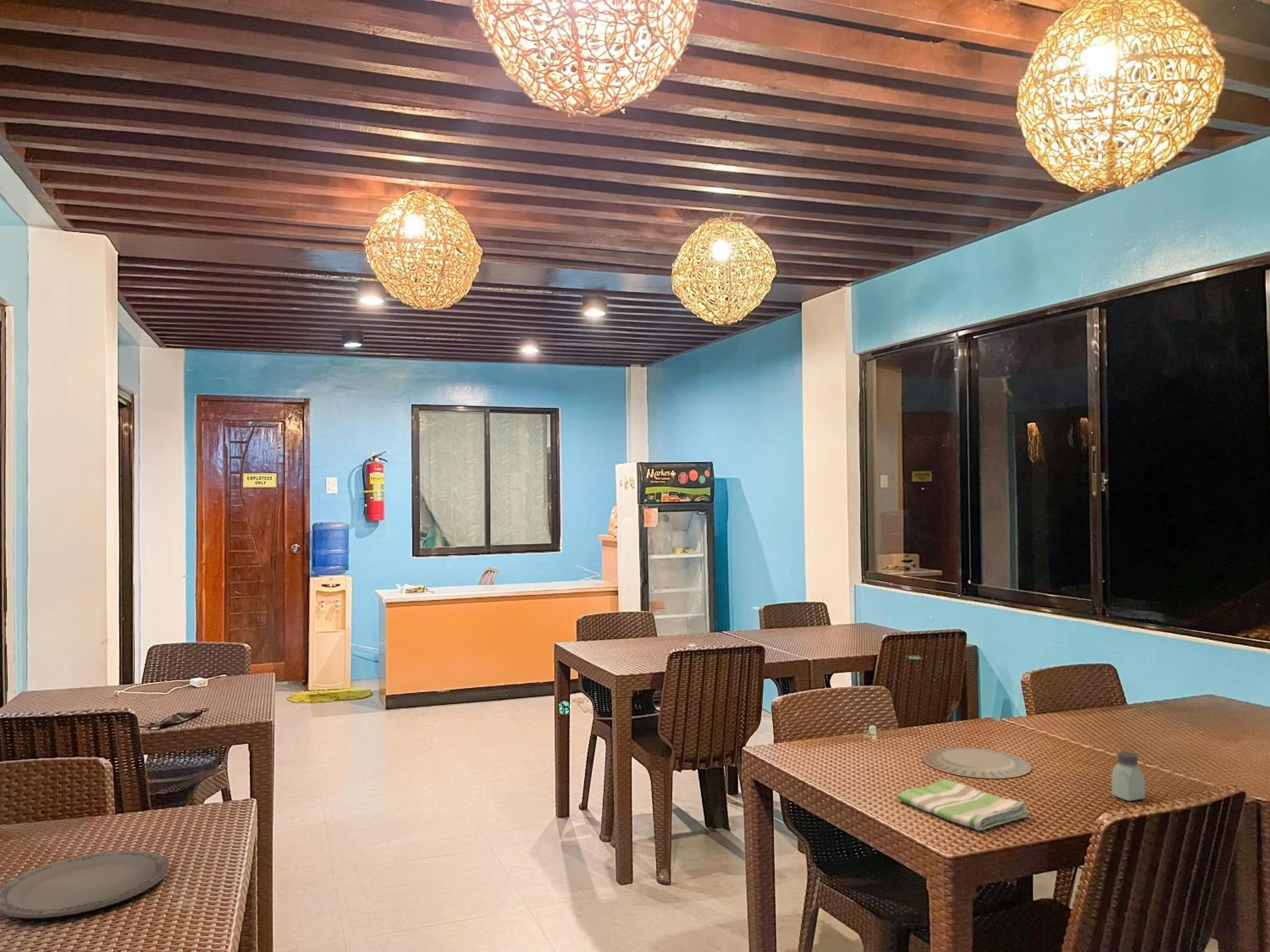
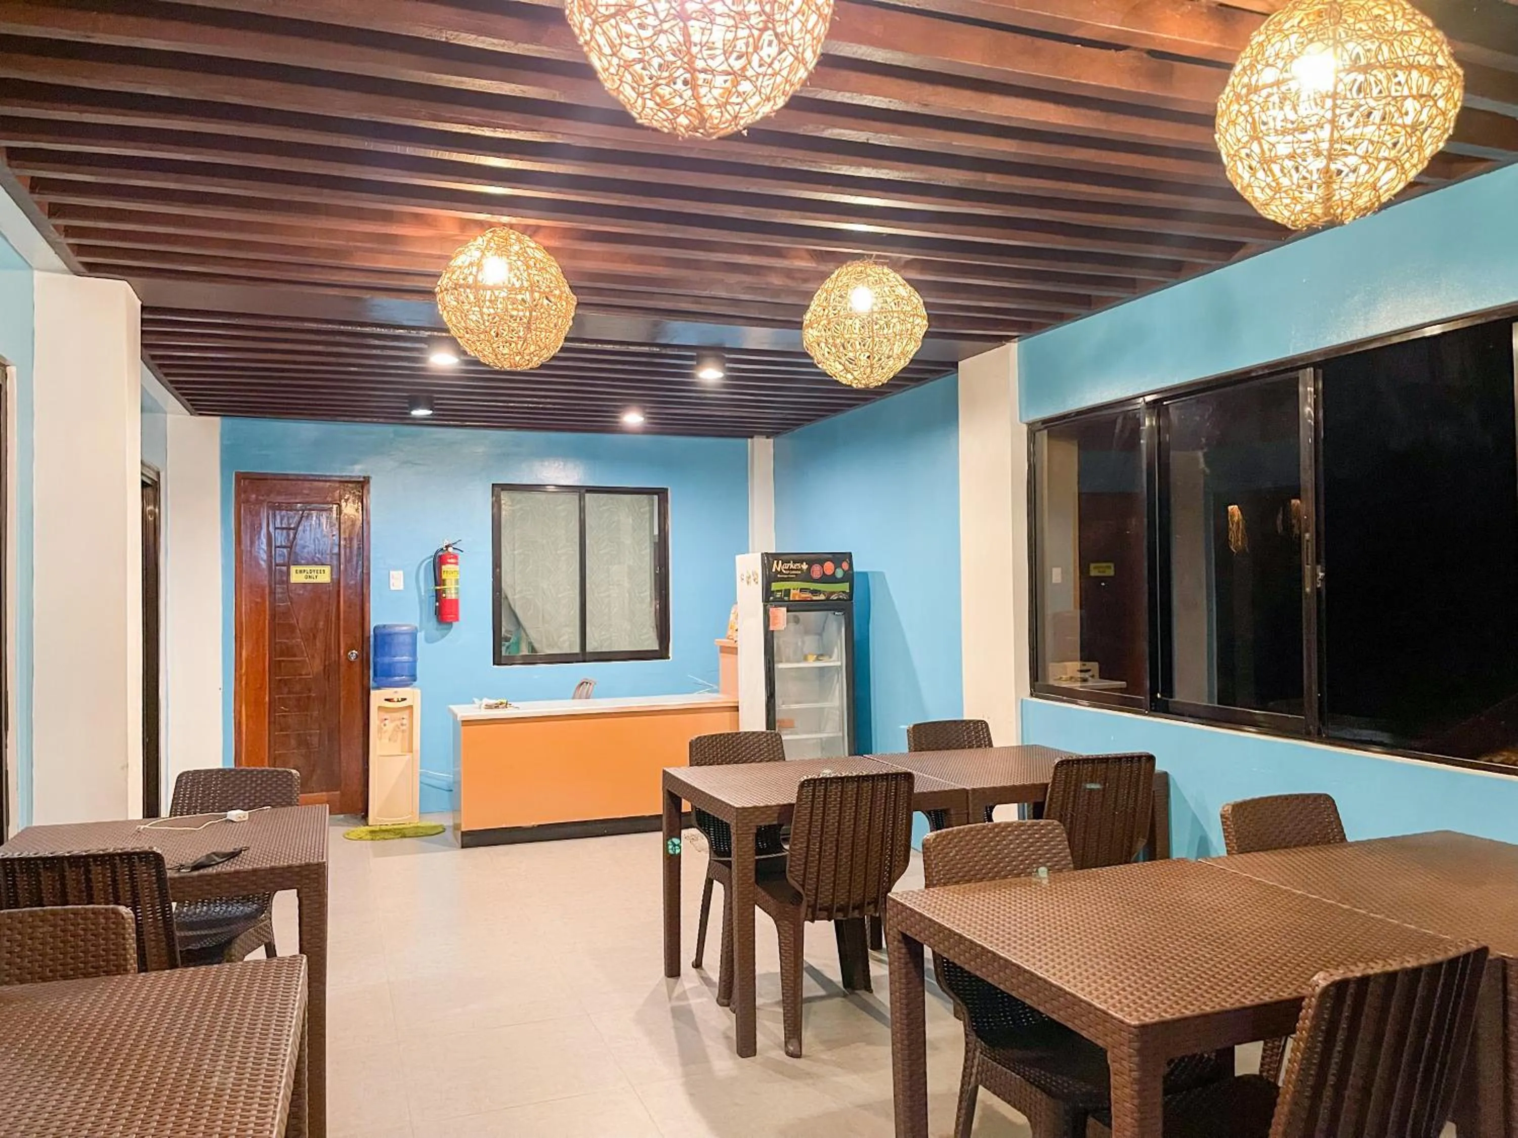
- chinaware (976, 760)
- dish towel (961, 801)
- plate (84, 884)
- saltshaker (1128, 775)
